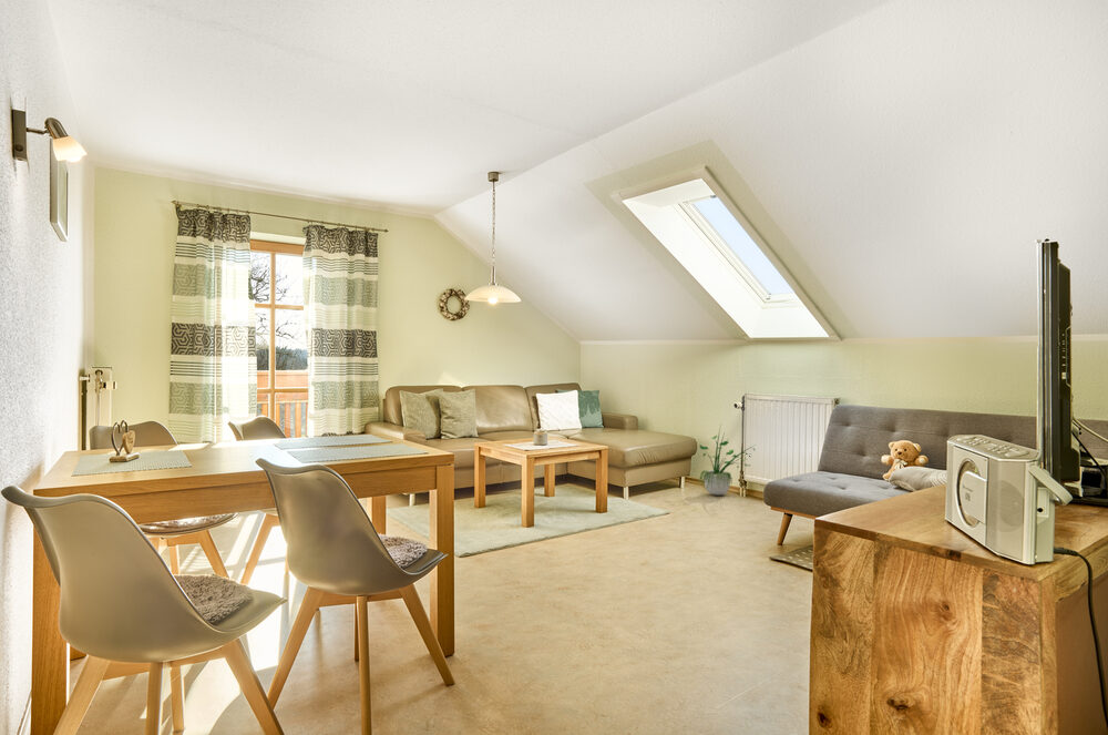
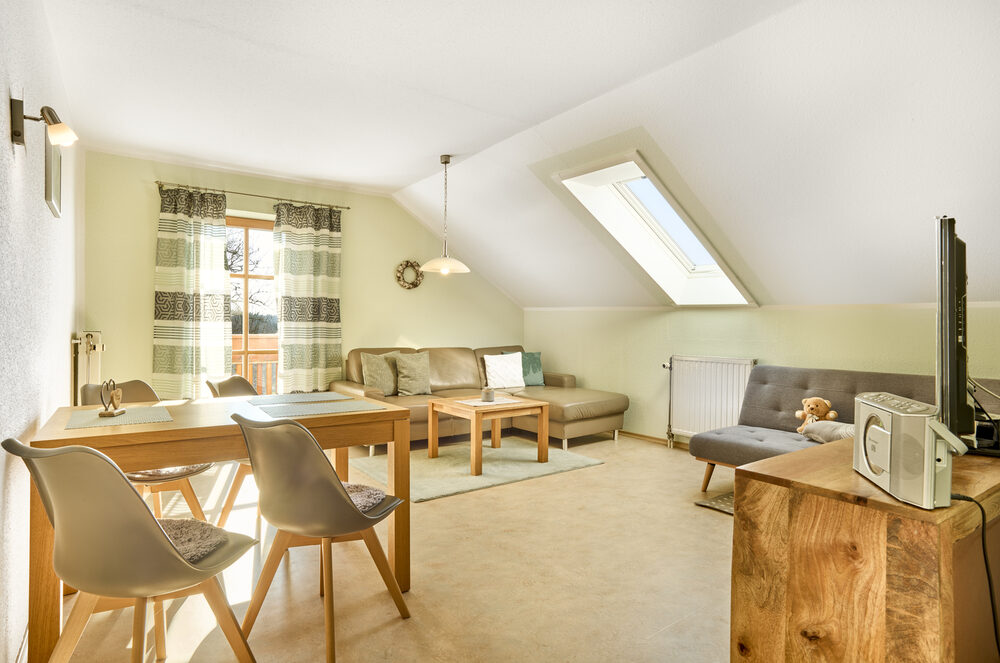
- potted plant (727, 461)
